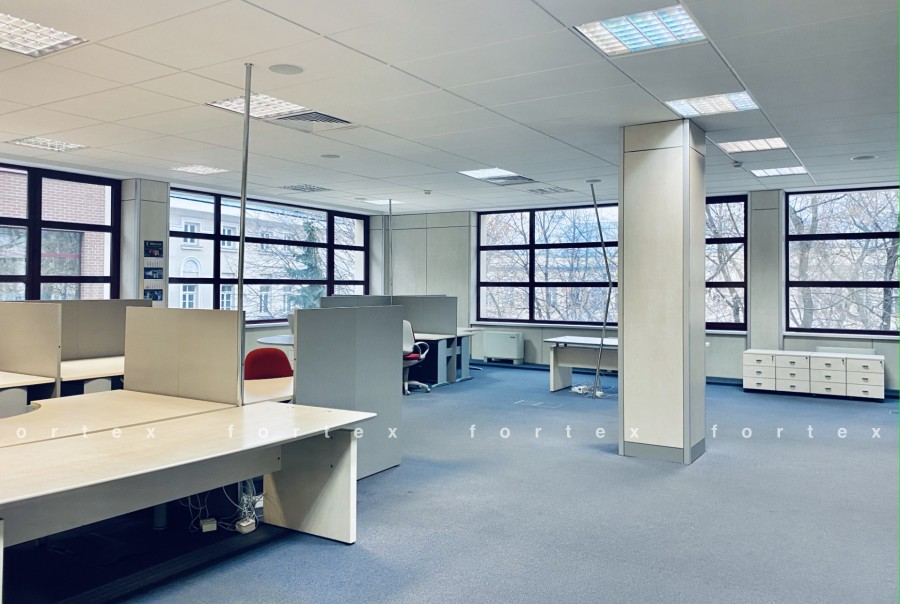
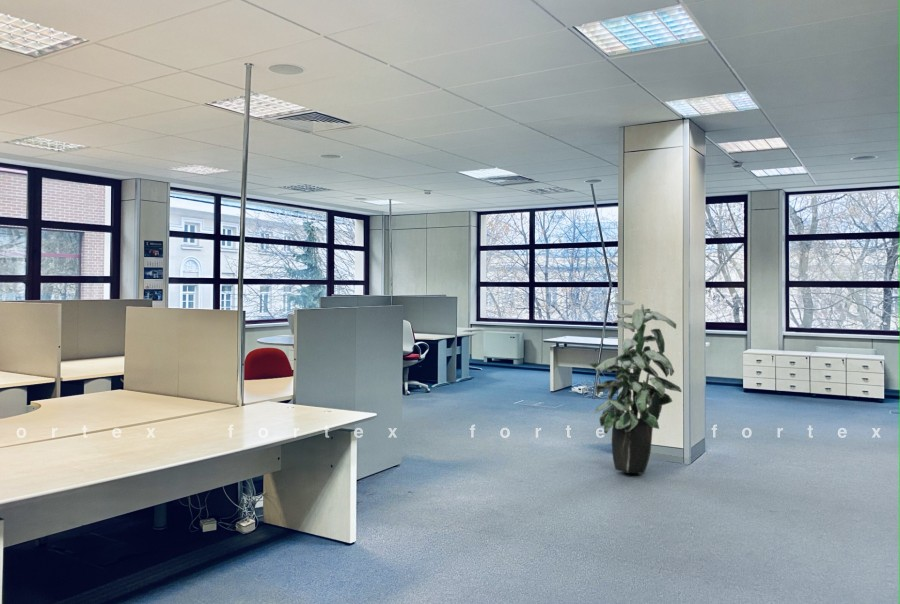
+ indoor plant (631, 385)
